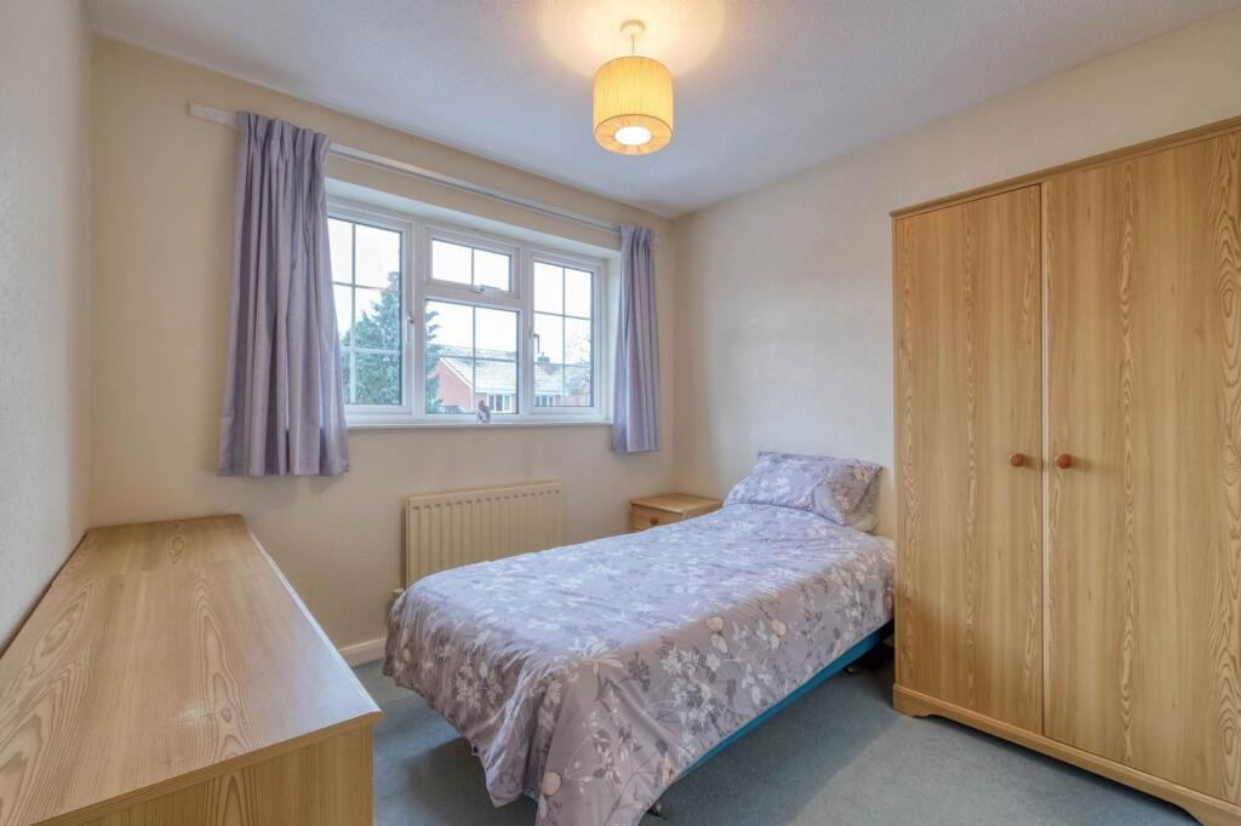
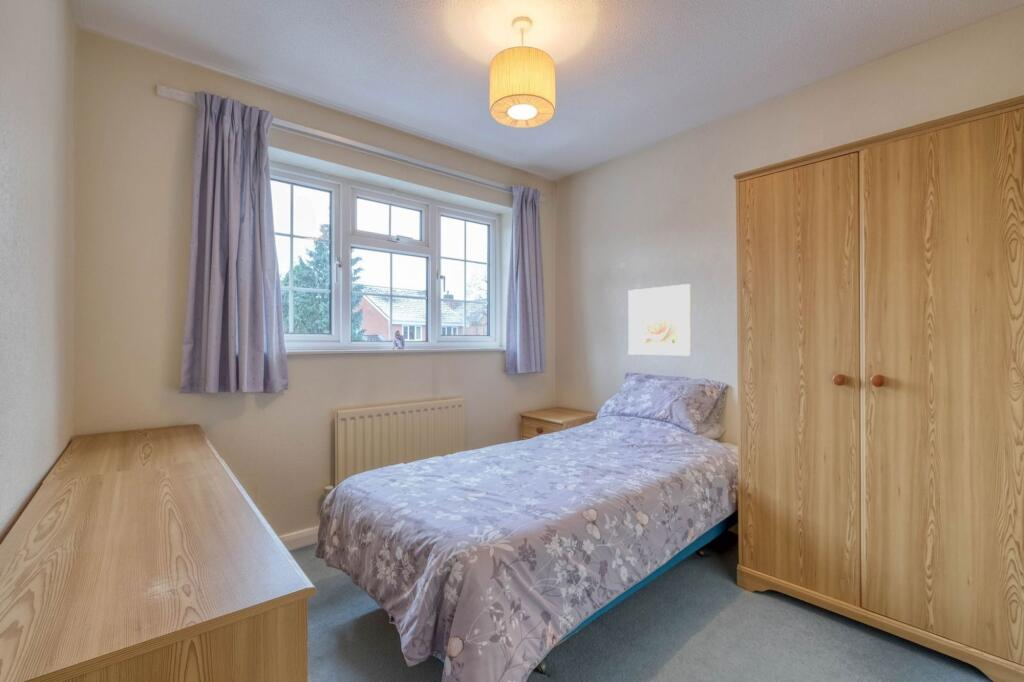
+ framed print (657, 321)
